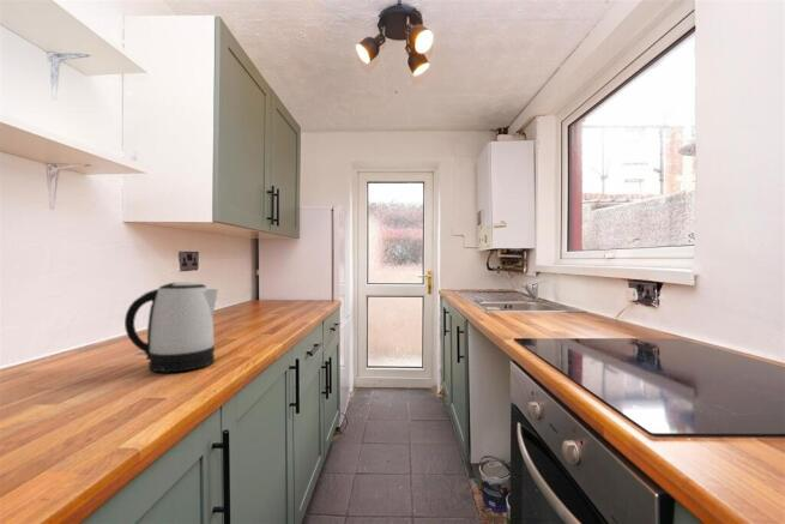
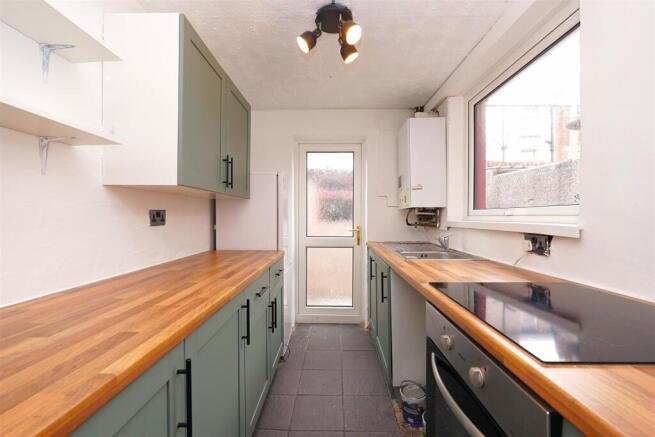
- kettle (173, 324)
